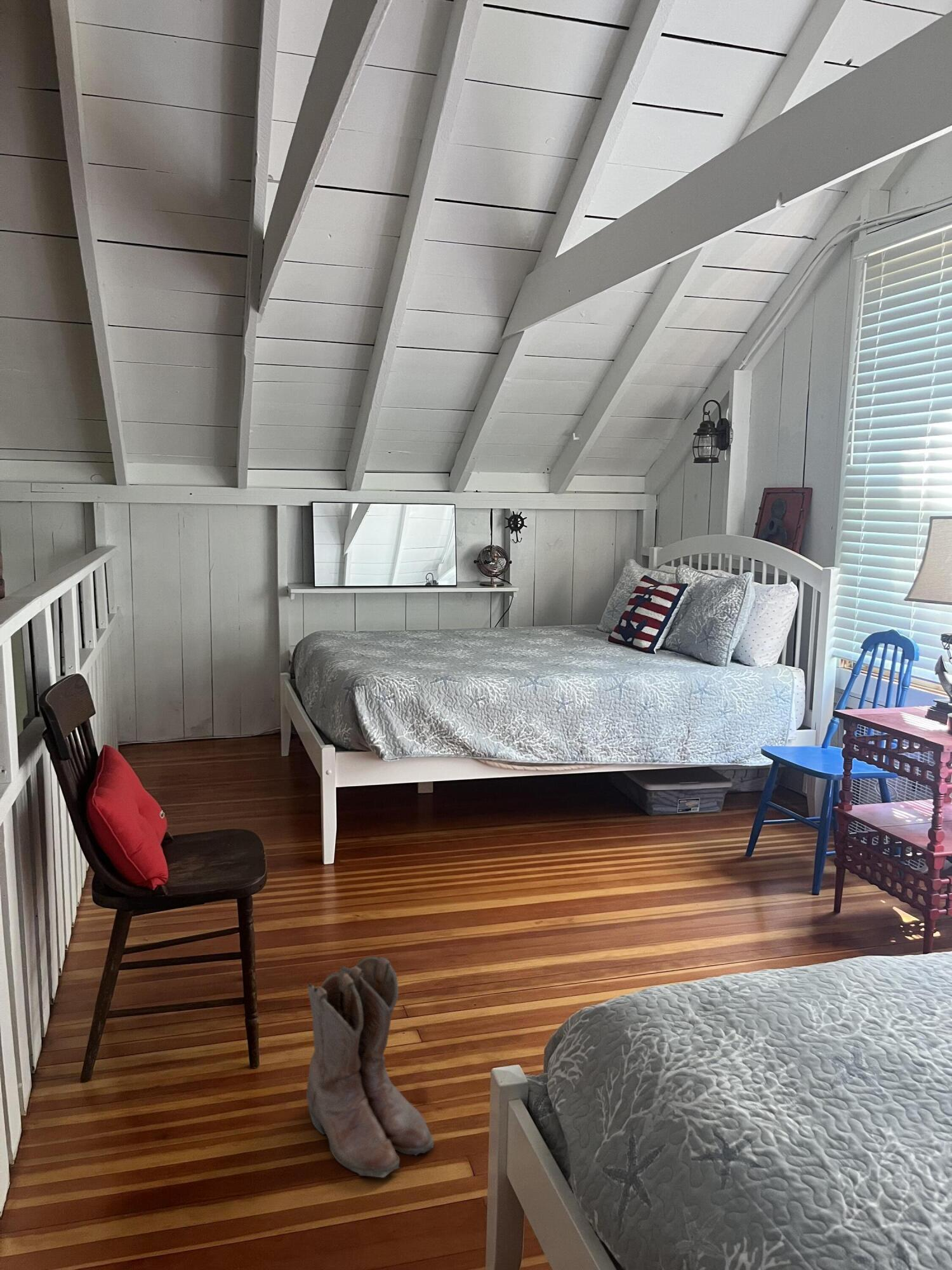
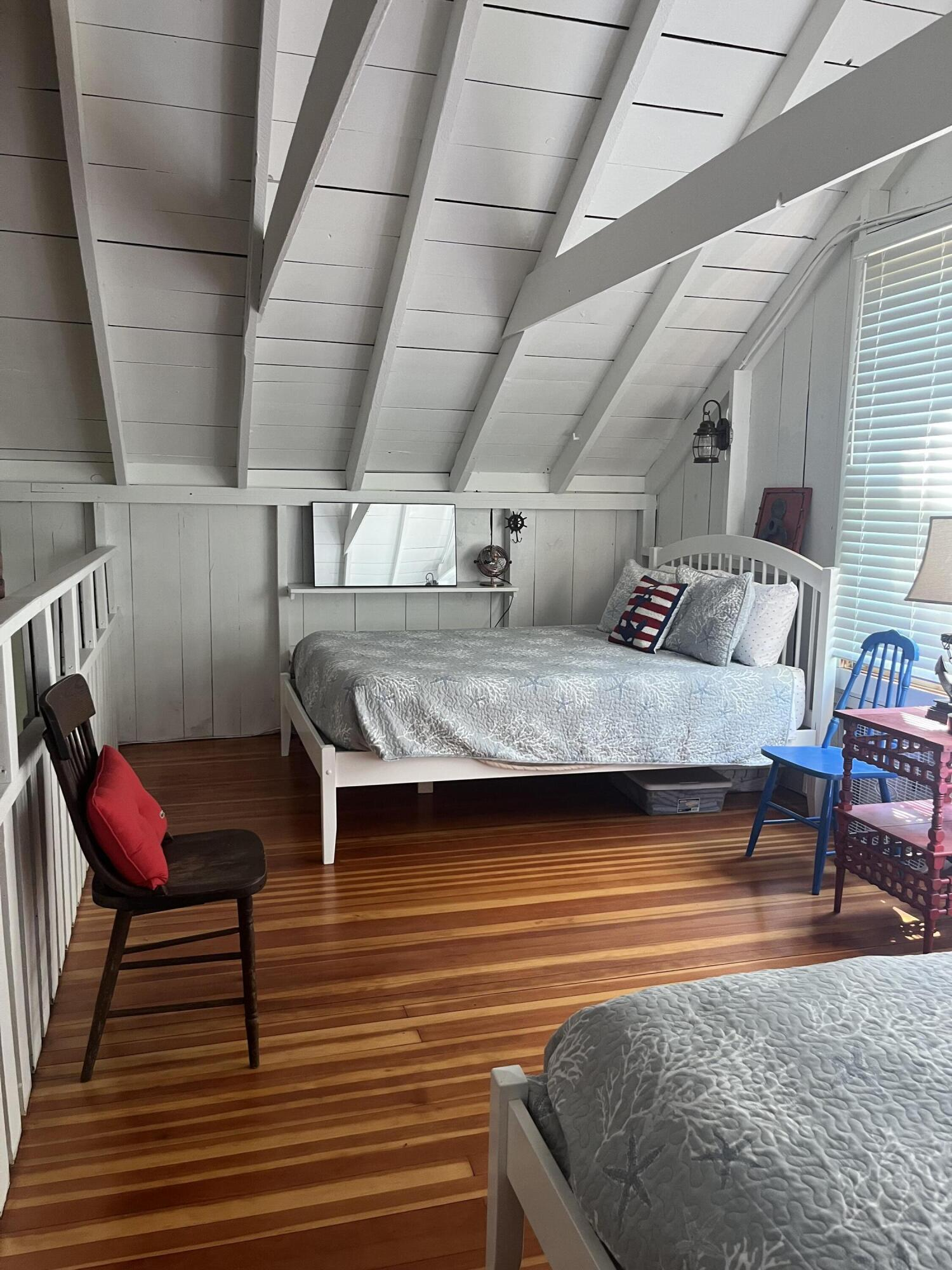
- boots (369, 1055)
